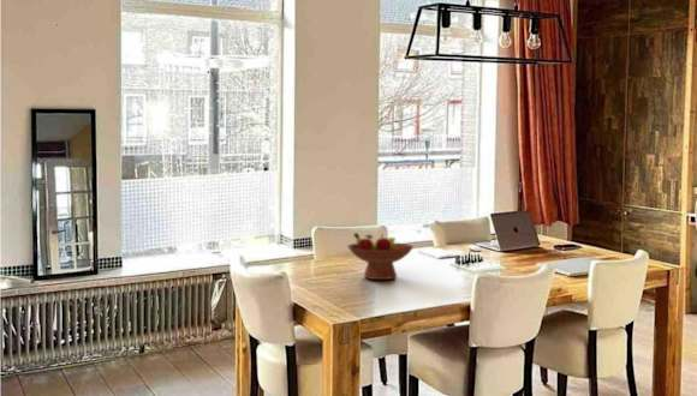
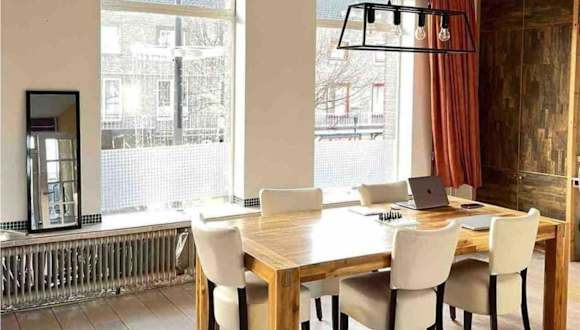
- fruit bowl (380, 256)
